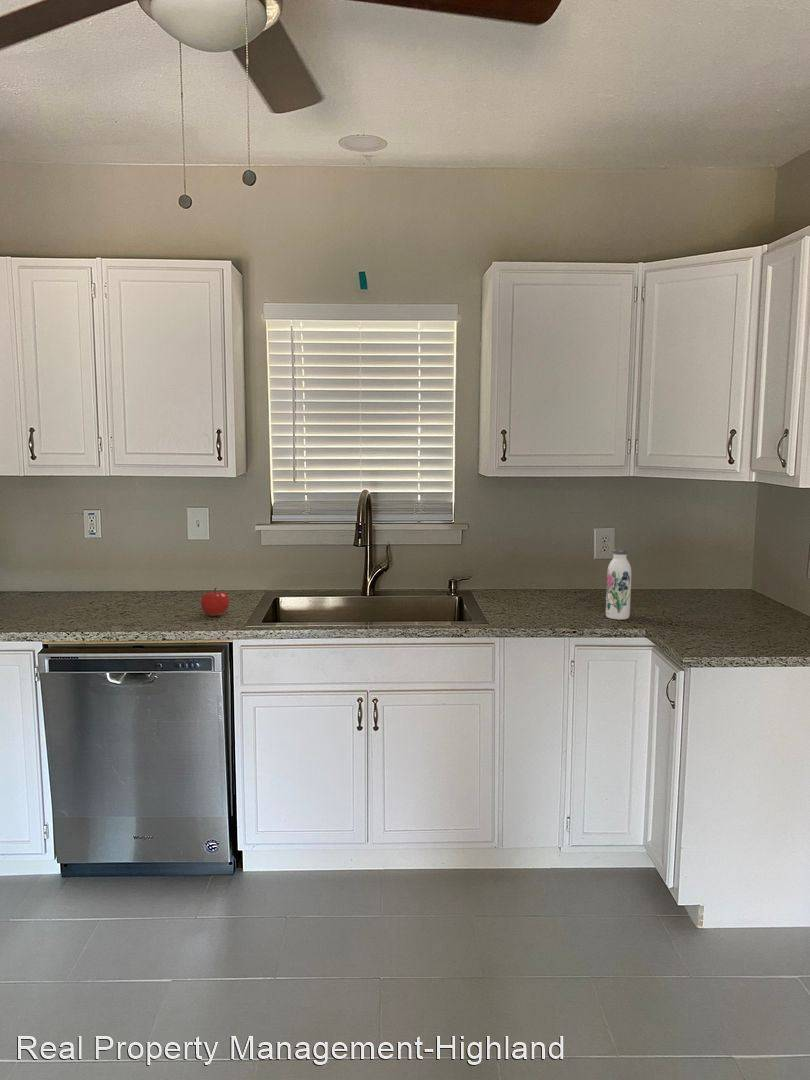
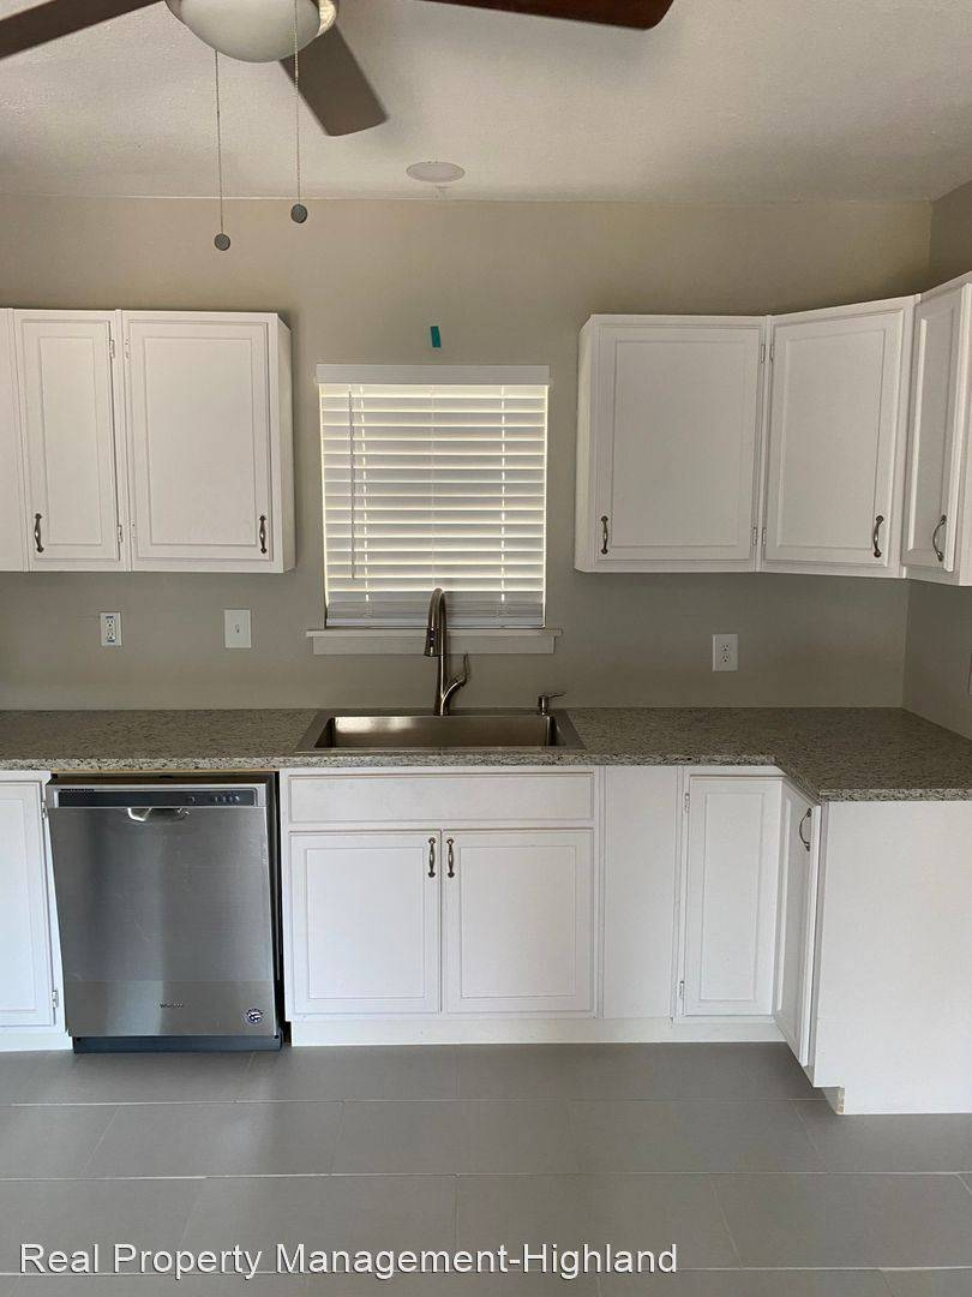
- fruit (215, 601)
- water bottle (618, 583)
